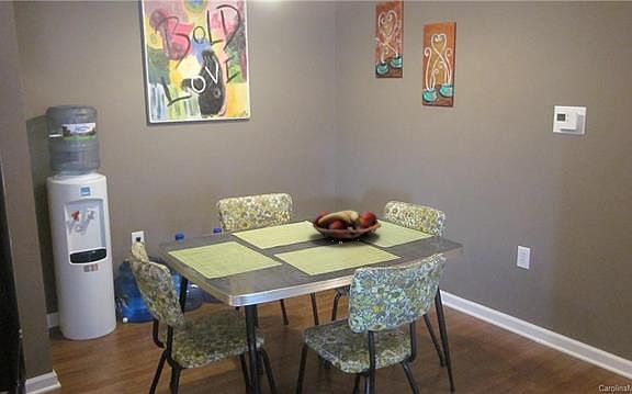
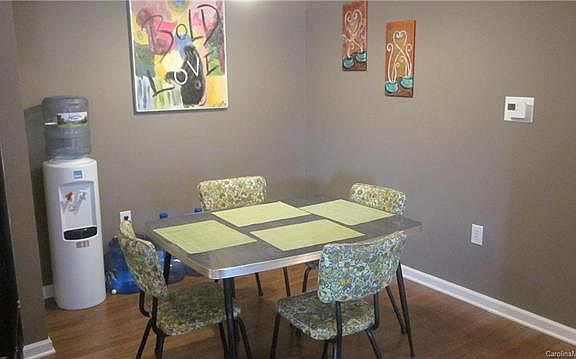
- fruit basket (347, 223)
